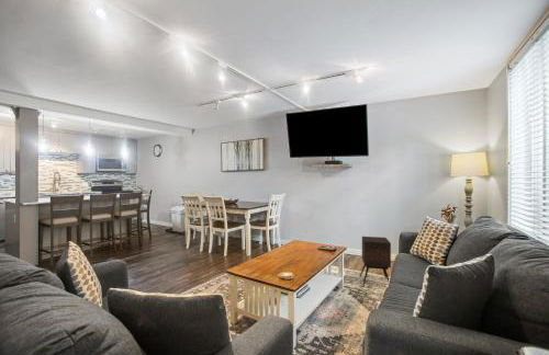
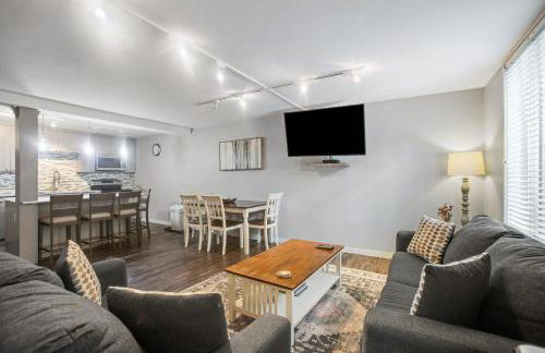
- side table (374, 261)
